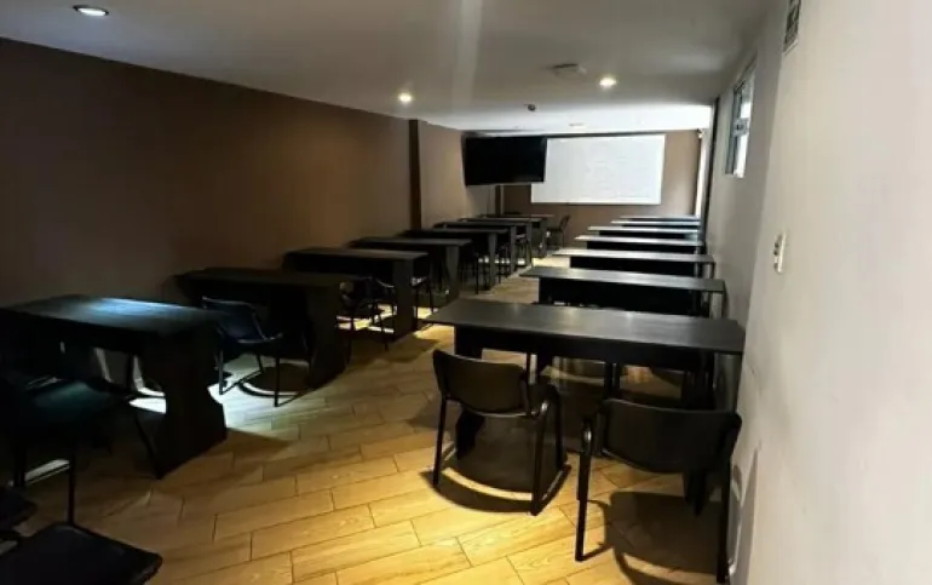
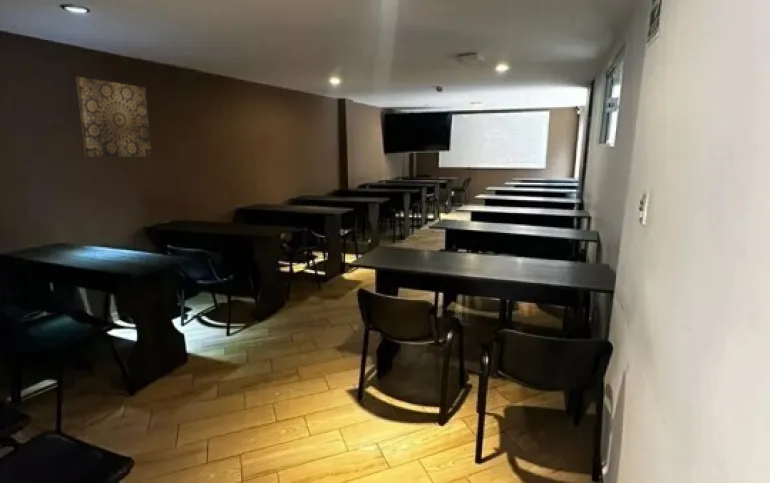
+ wall art (117, 120)
